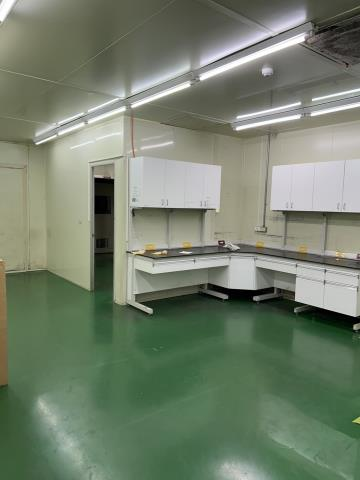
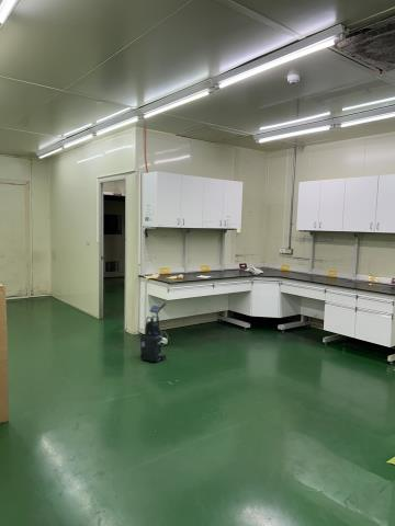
+ vacuum cleaner (154, 331)
